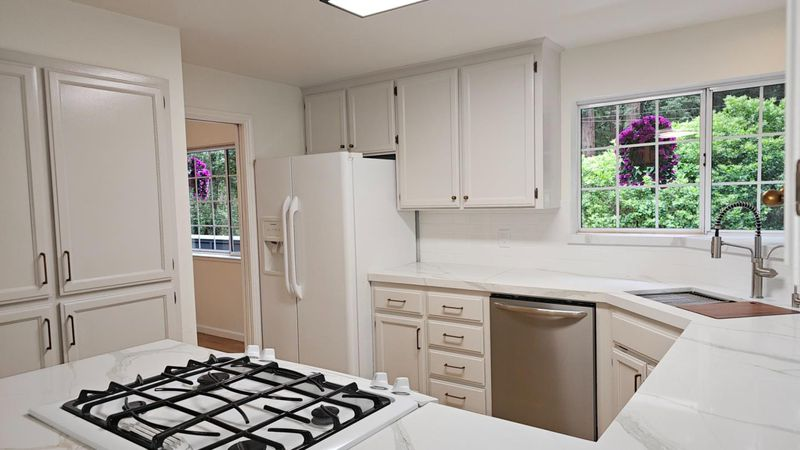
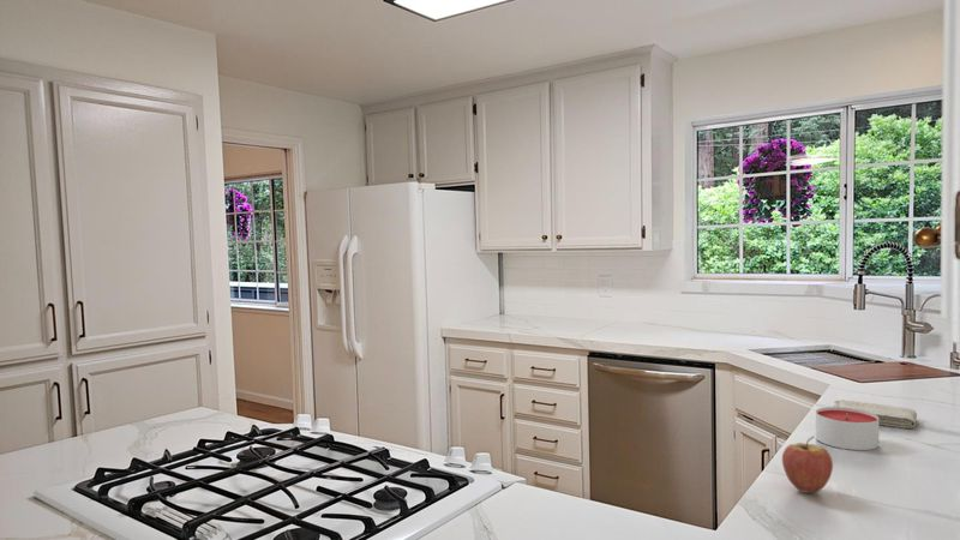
+ candle (846, 426)
+ fruit (806, 462)
+ washcloth (872, 412)
